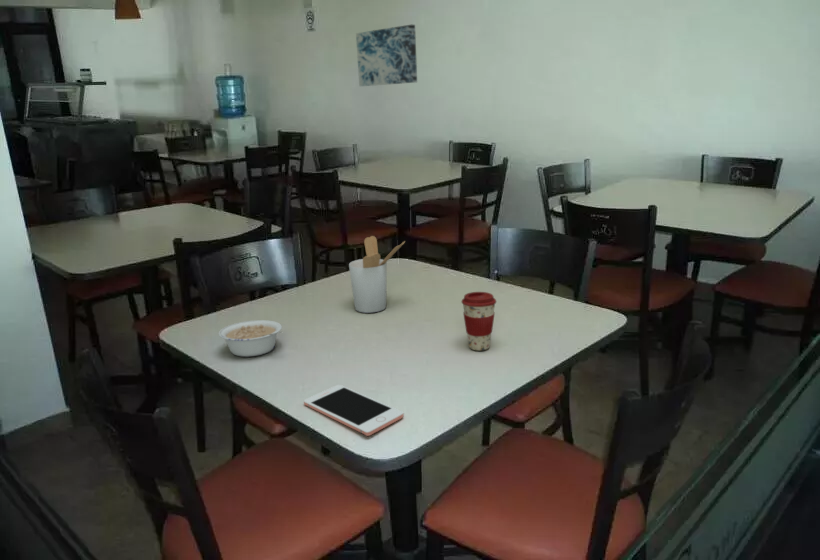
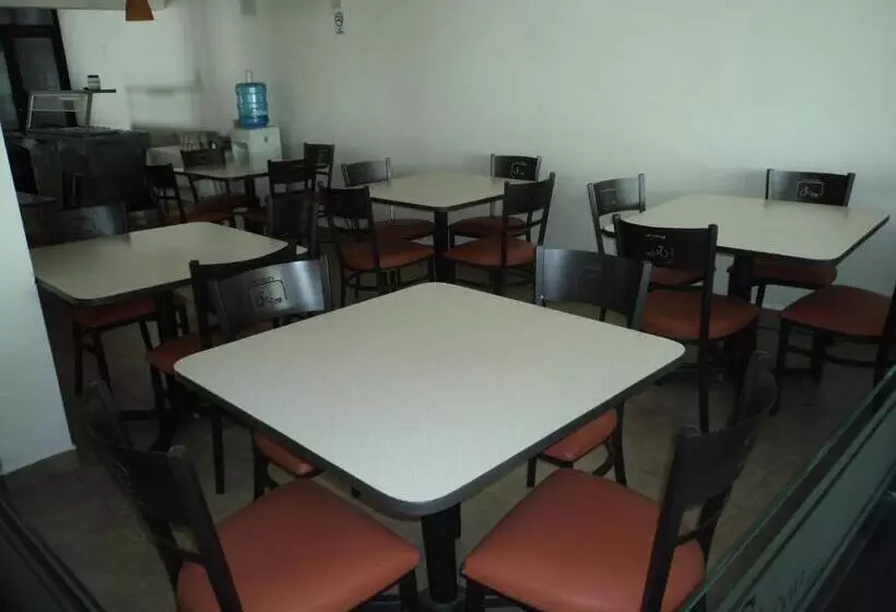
- legume (253, 337)
- cell phone (352, 408)
- coffee cup (479, 321)
- utensil holder (378, 274)
- wall art (385, 57)
